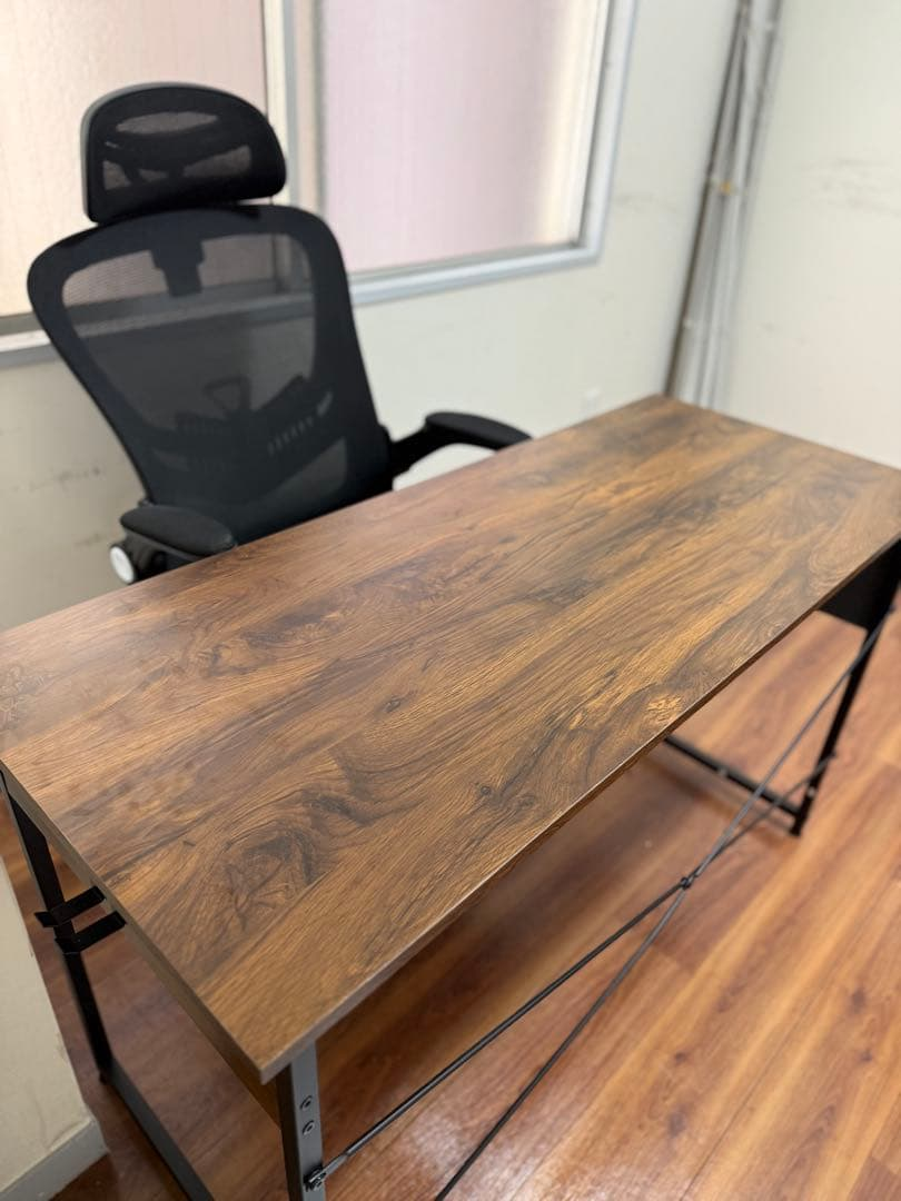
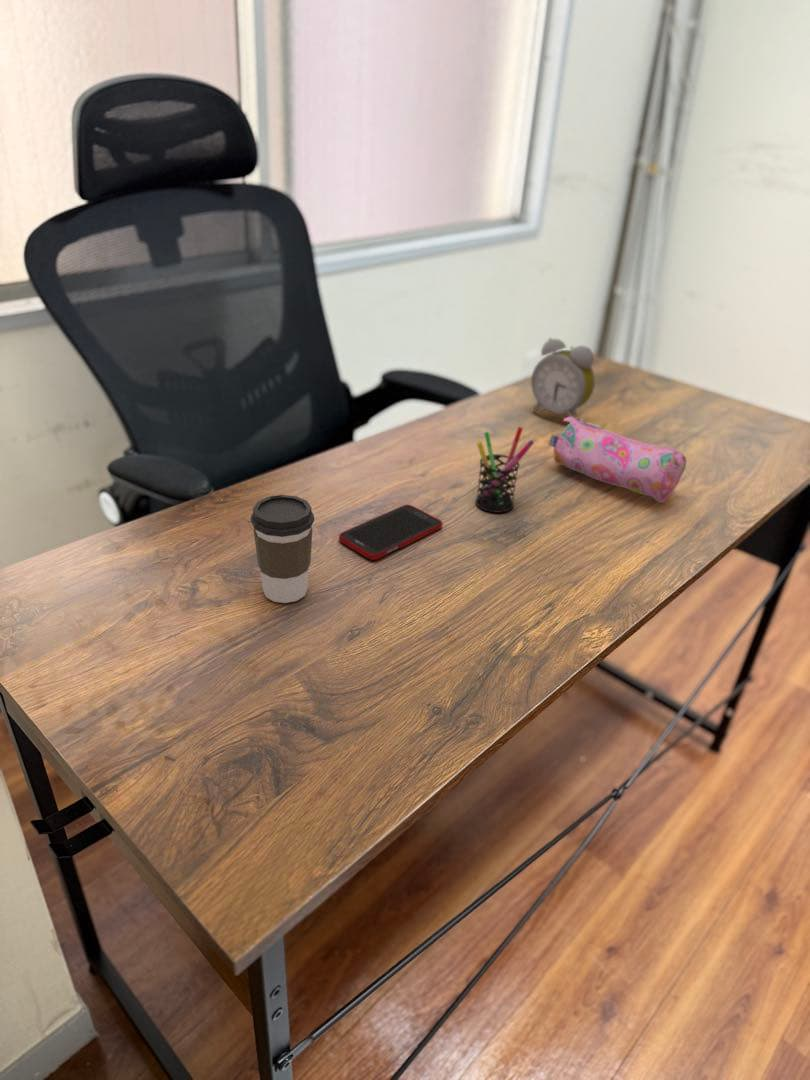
+ alarm clock (564, 380)
+ pen holder (498, 465)
+ coffee cup (283, 550)
+ pencil case (616, 457)
+ cell phone (391, 531)
